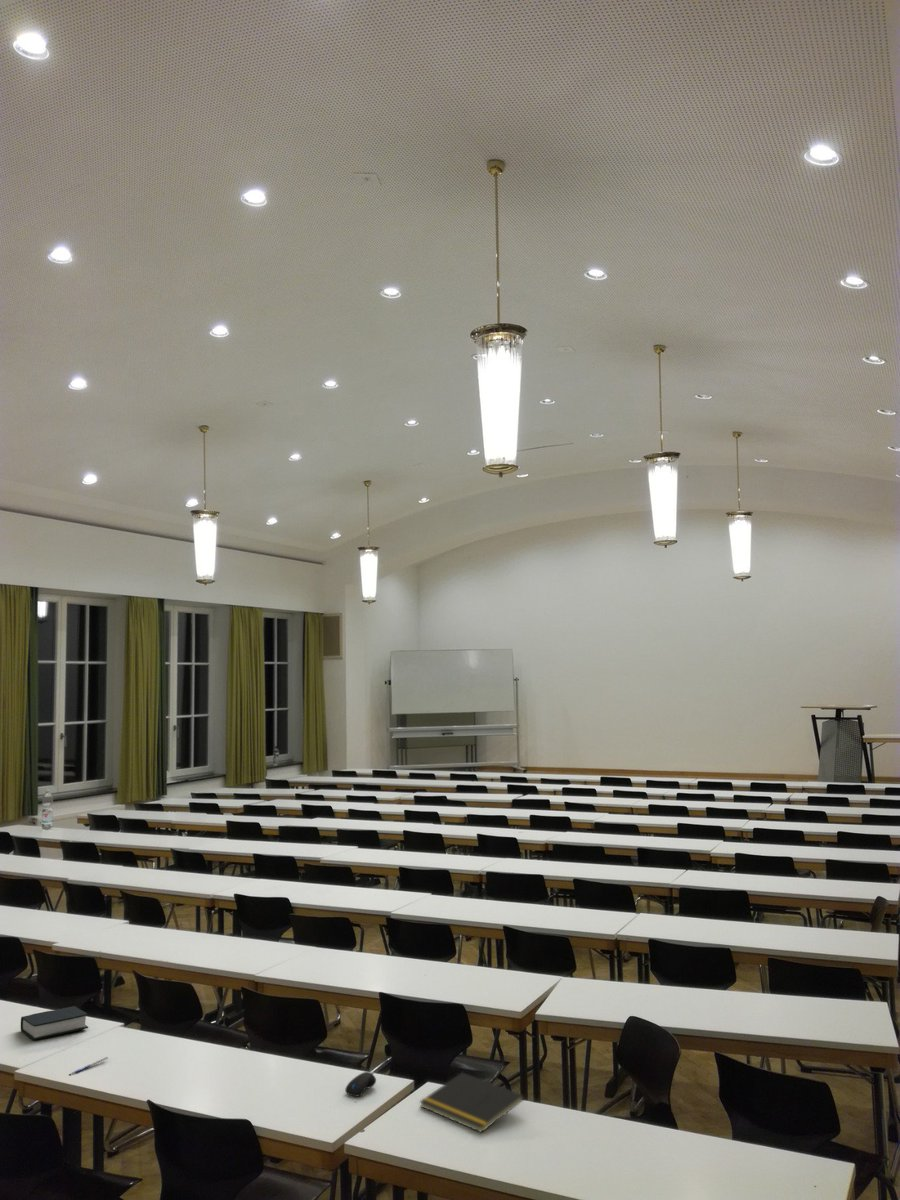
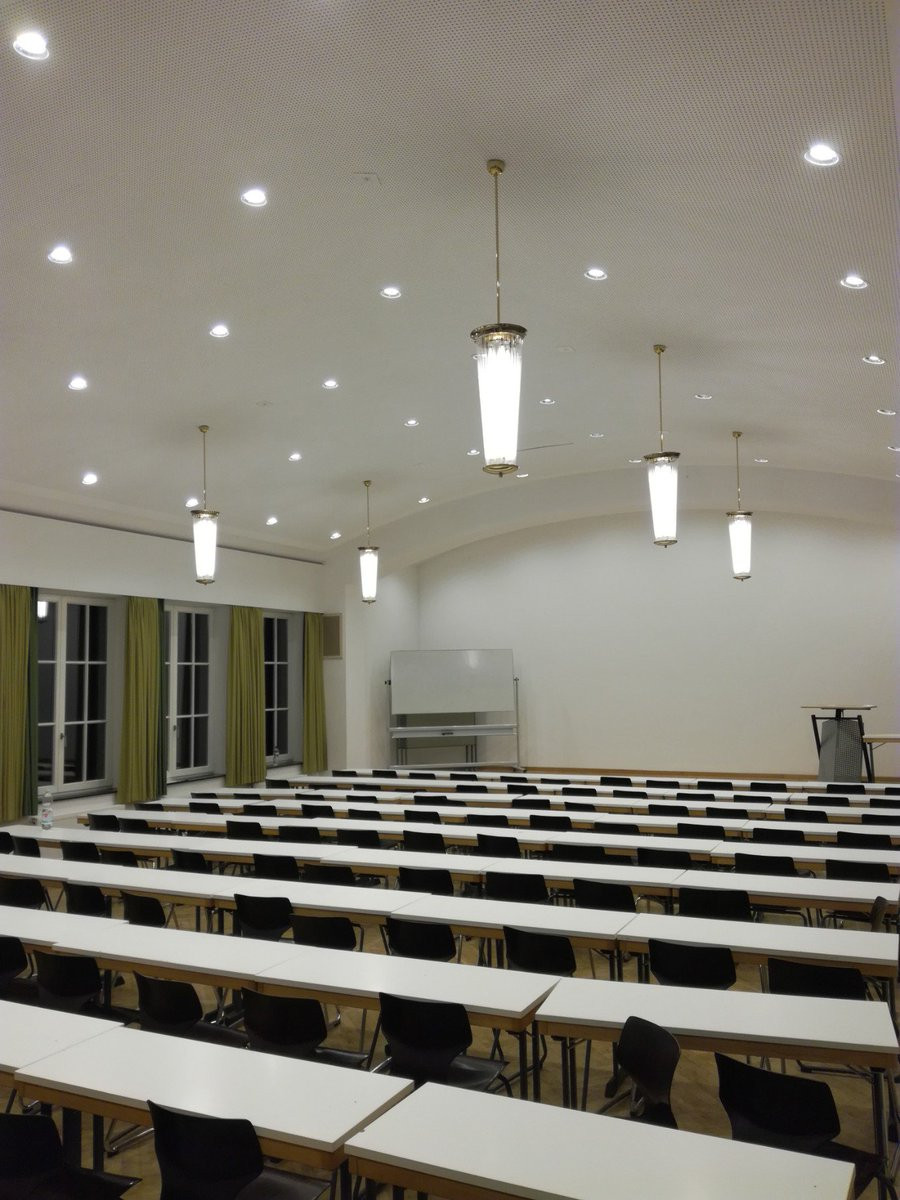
- book (54, 1022)
- computer mouse (361, 1083)
- pen (89, 1065)
- notepad (471, 1100)
